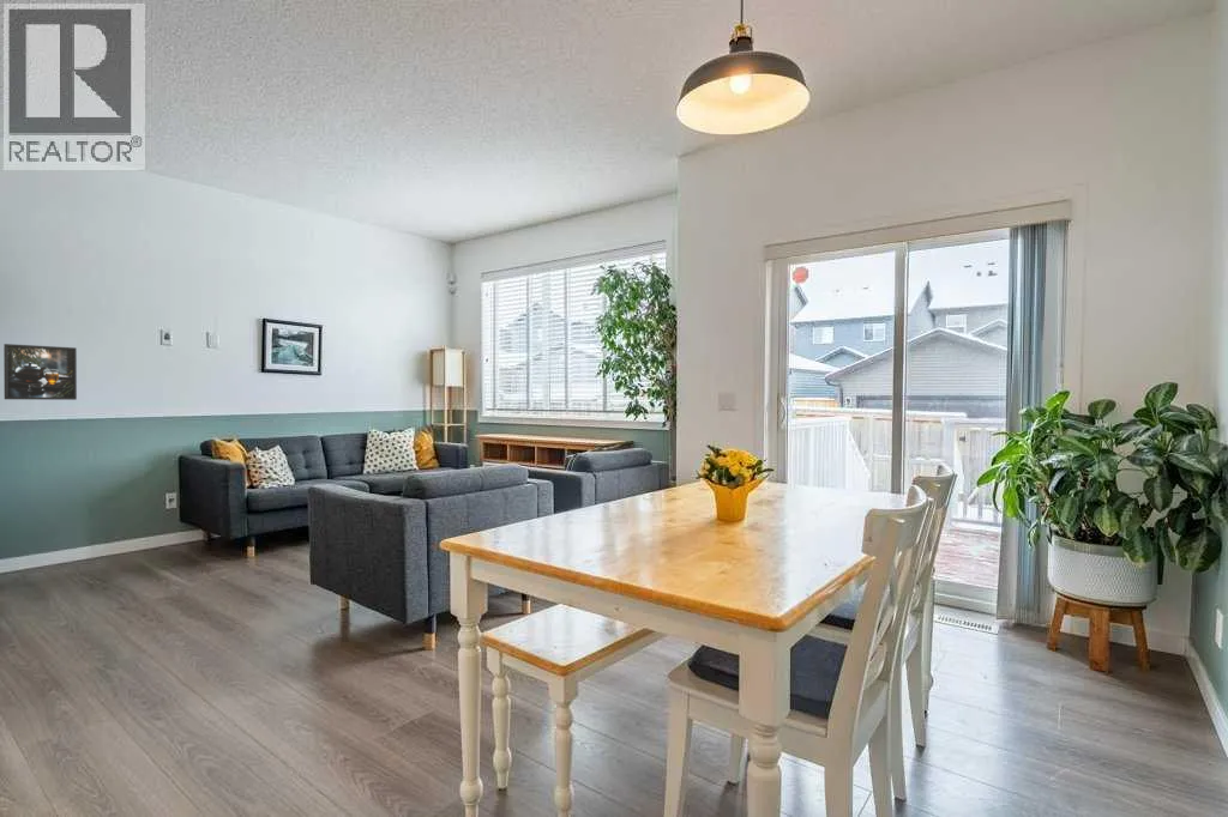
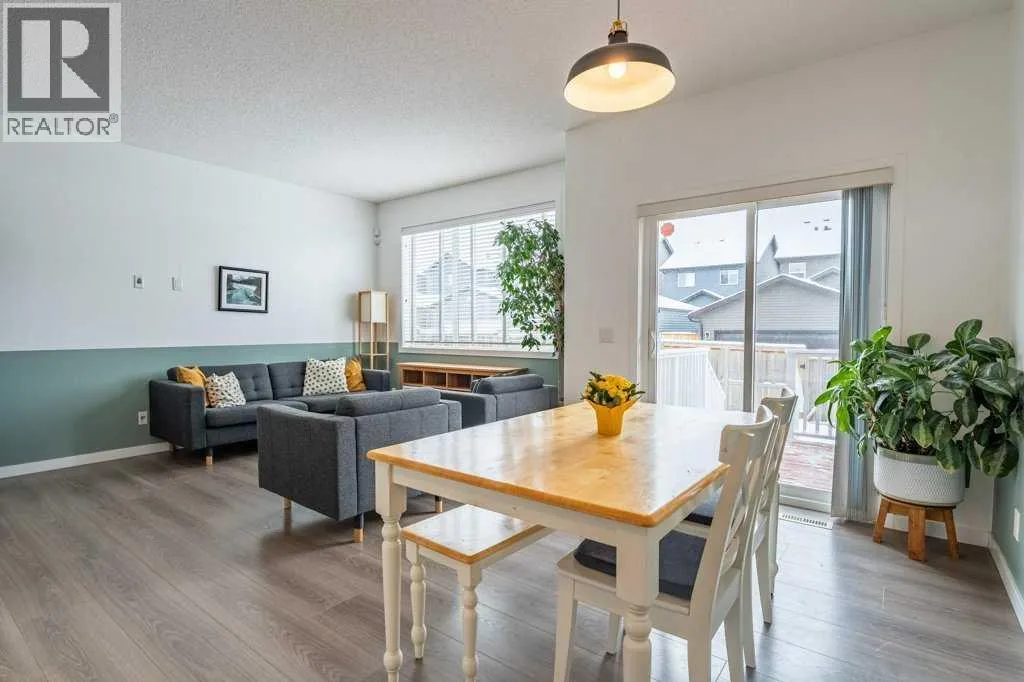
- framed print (41, 373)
